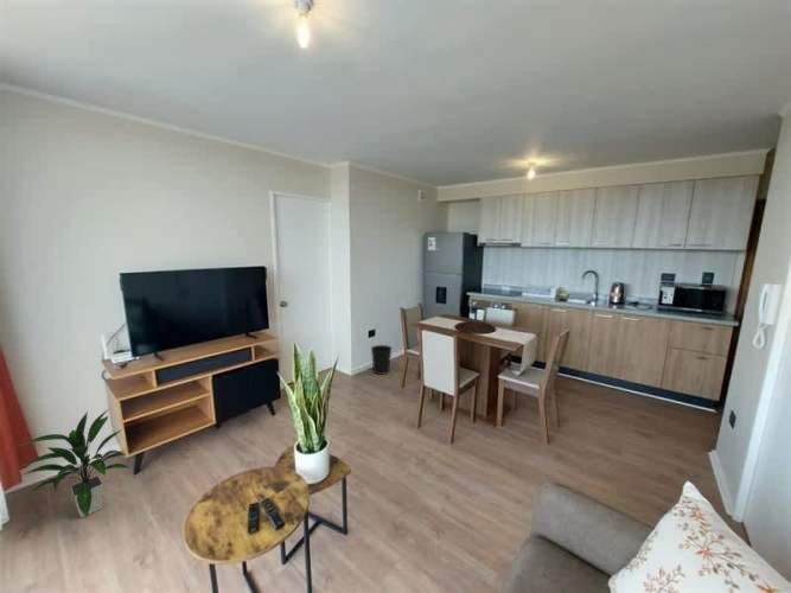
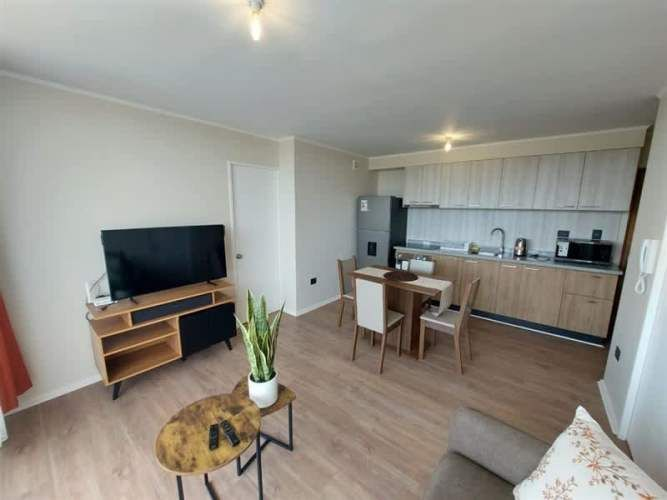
- wastebasket (381, 359)
- indoor plant (81, 465)
